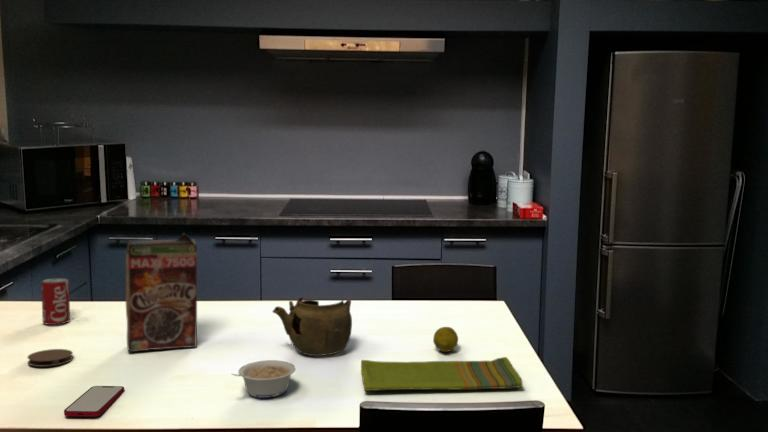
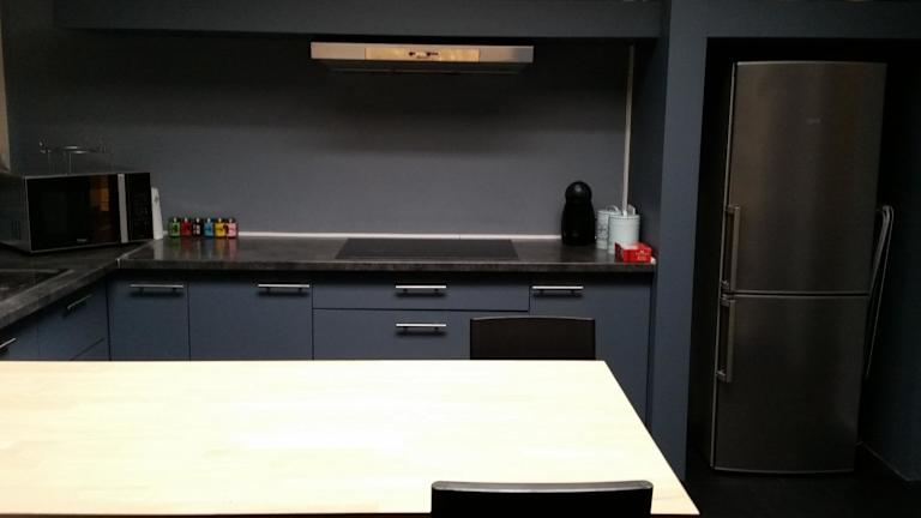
- teapot (312, 324)
- smartphone (95, 400)
- legume (266, 378)
- coaster (50, 357)
- beverage can (55, 301)
- cereal box (161, 289)
- fruit (445, 339)
- dish towel (439, 373)
